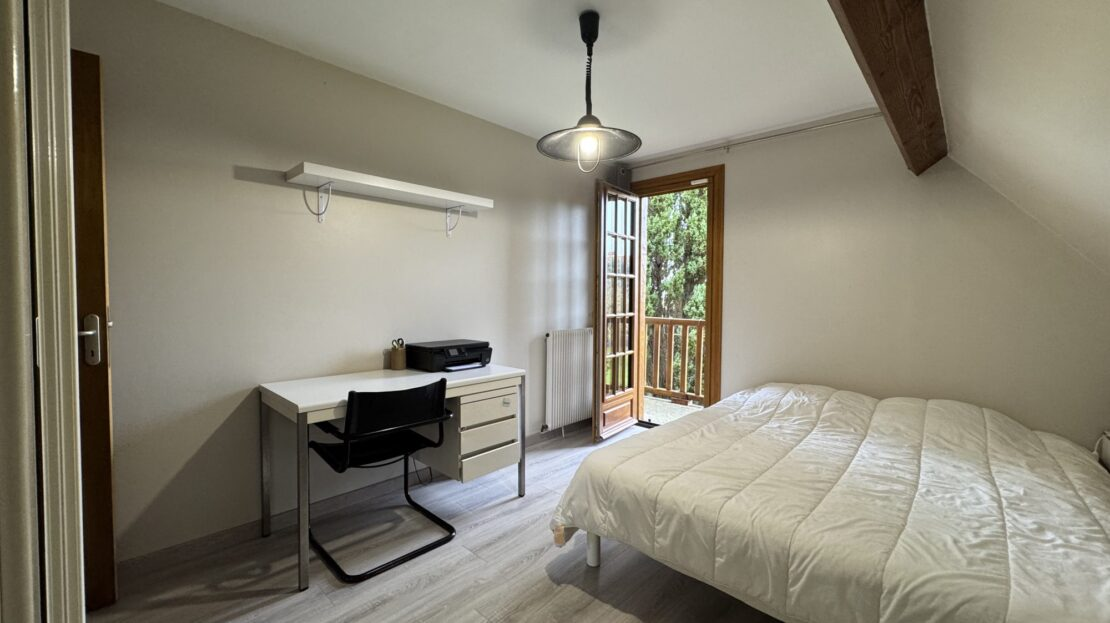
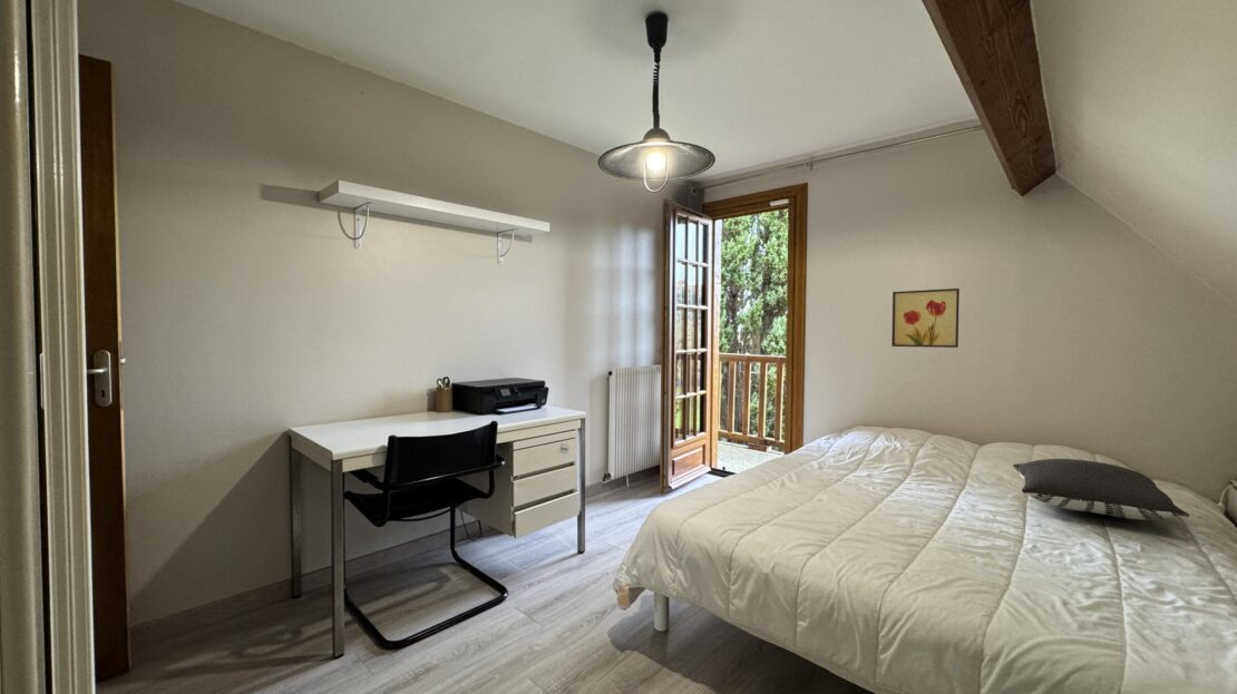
+ pillow (1088, 488)
+ wall art (924, 319)
